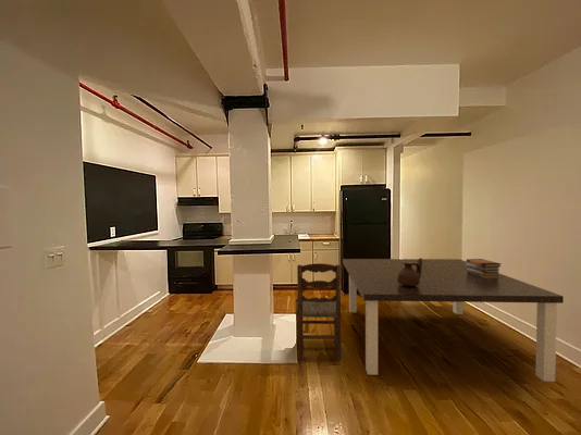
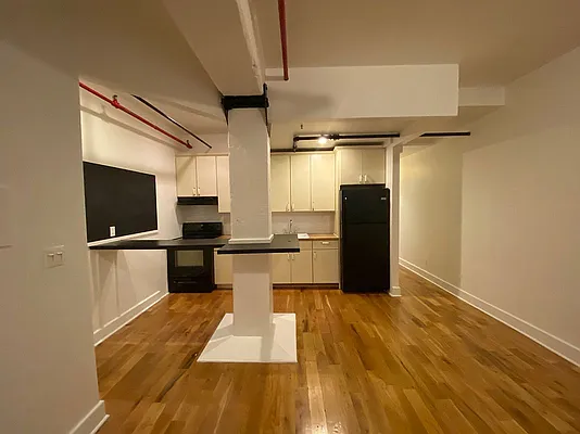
- ceramic jug (411, 272)
- book stack (482, 268)
- dining chair (318, 304)
- dining table (422, 300)
